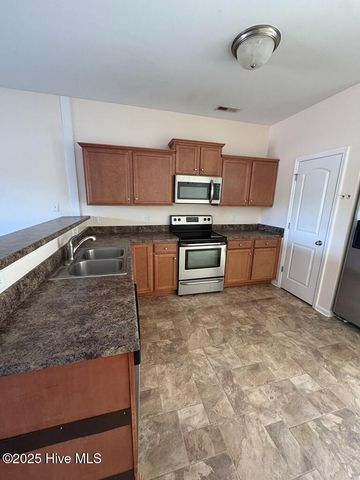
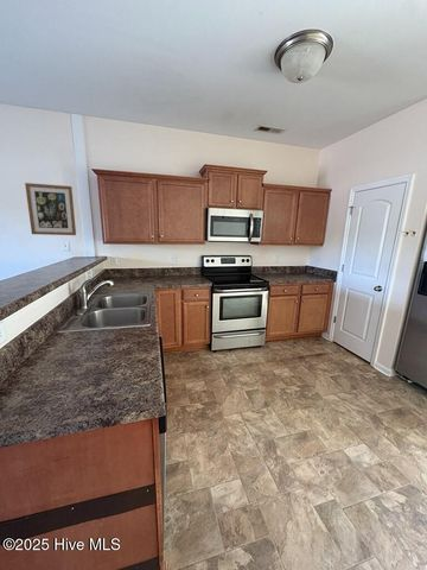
+ wall art (51, 210)
